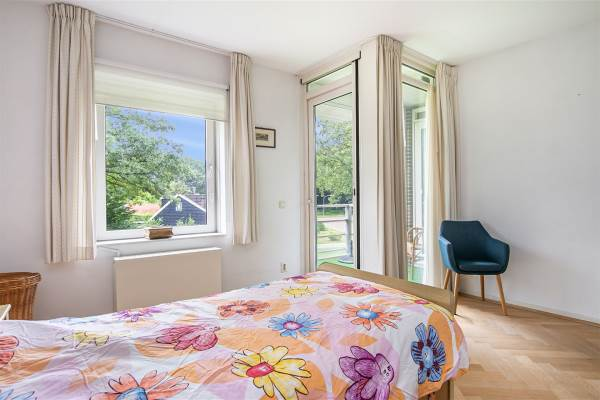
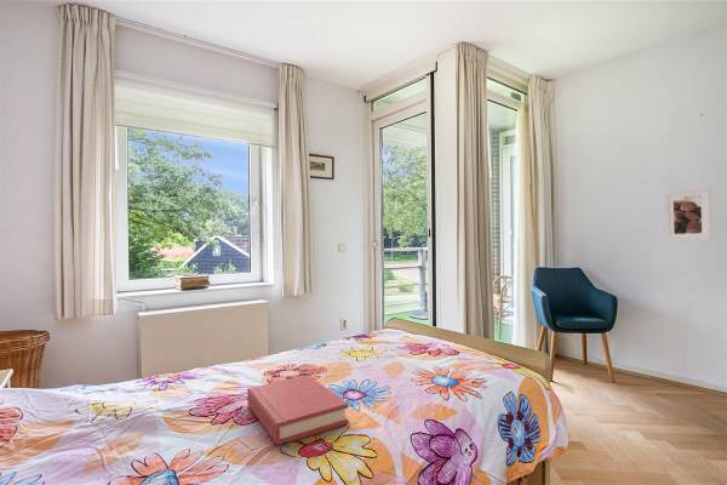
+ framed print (687, 215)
+ hardback book (294, 404)
